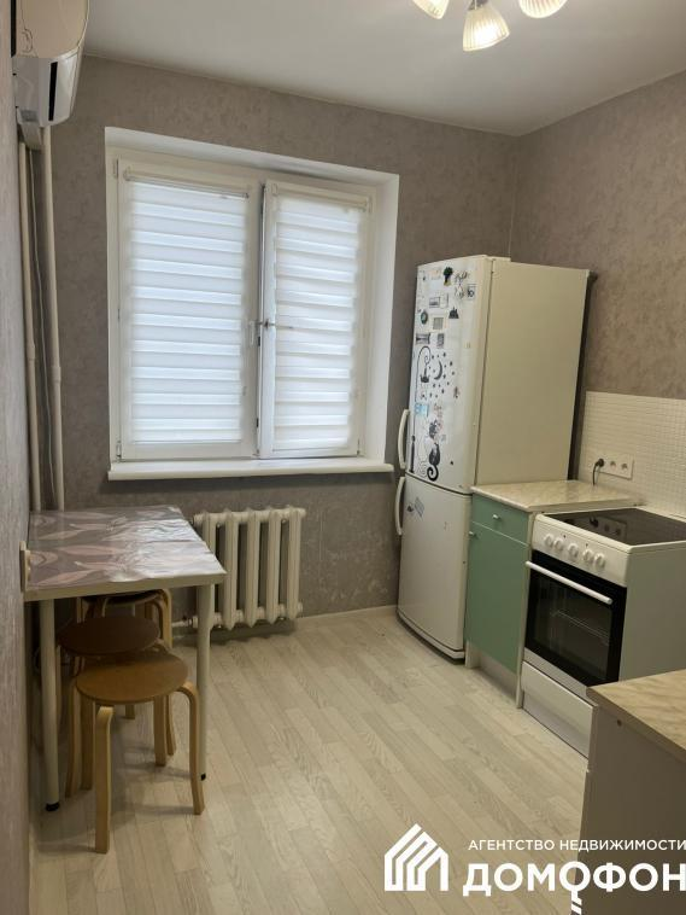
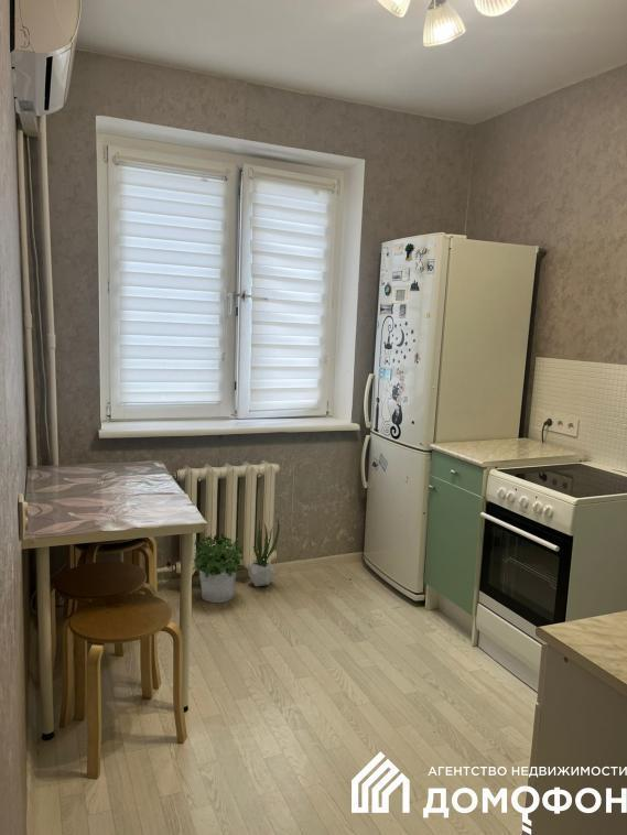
+ potted plant (216, 566)
+ potted plant (264, 551)
